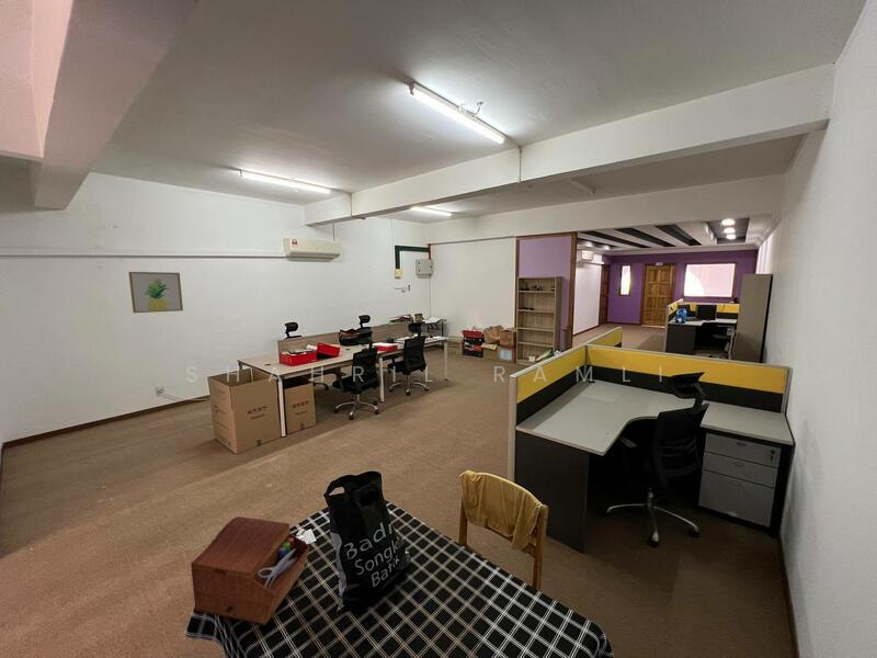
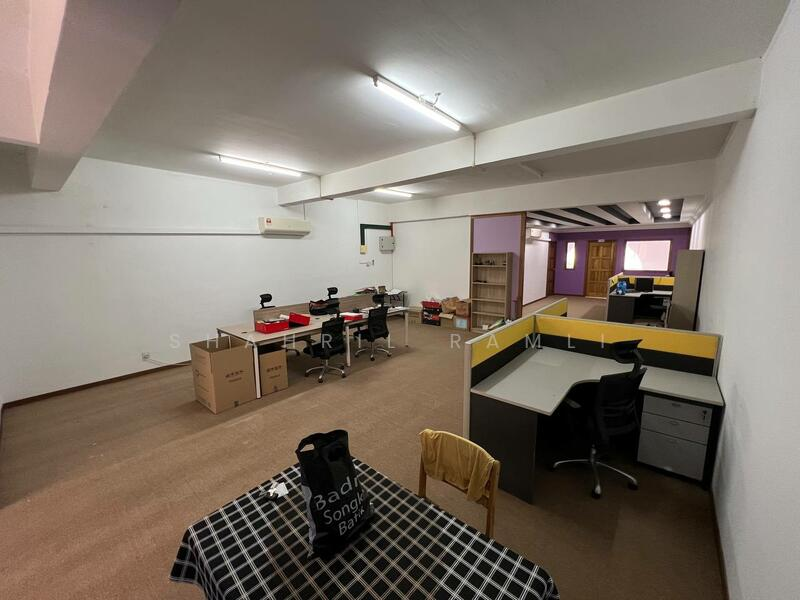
- sewing box (253, 566)
- wall art (157, 292)
